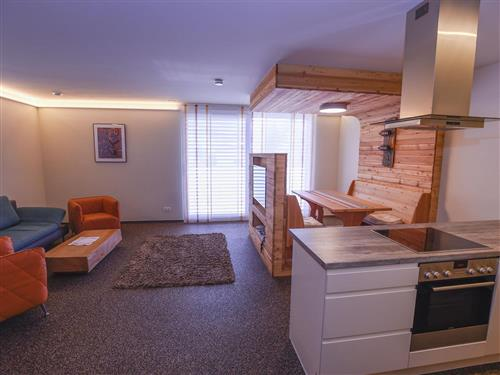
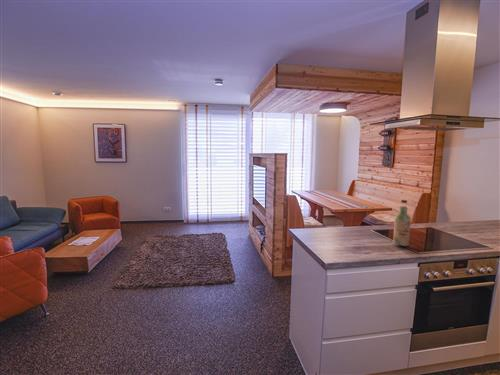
+ bottle (402, 223)
